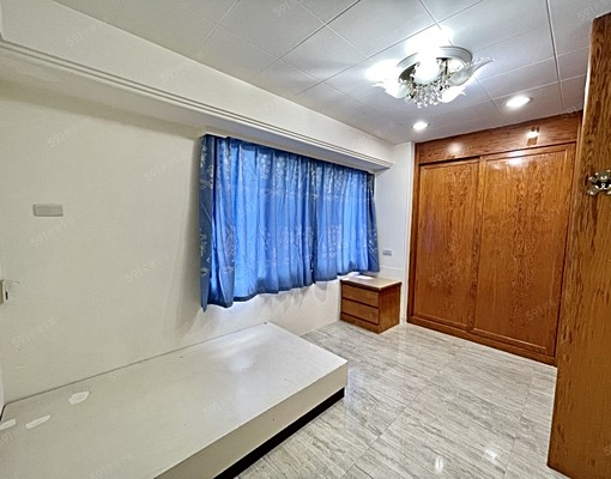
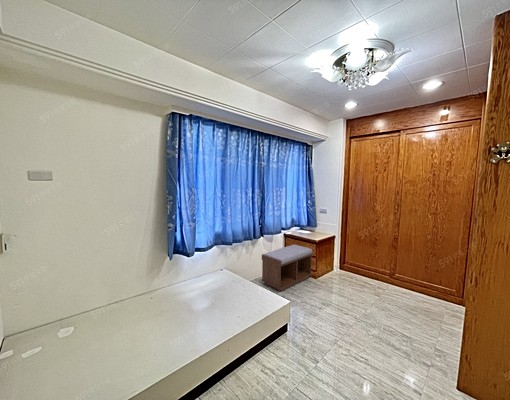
+ bench (288, 265)
